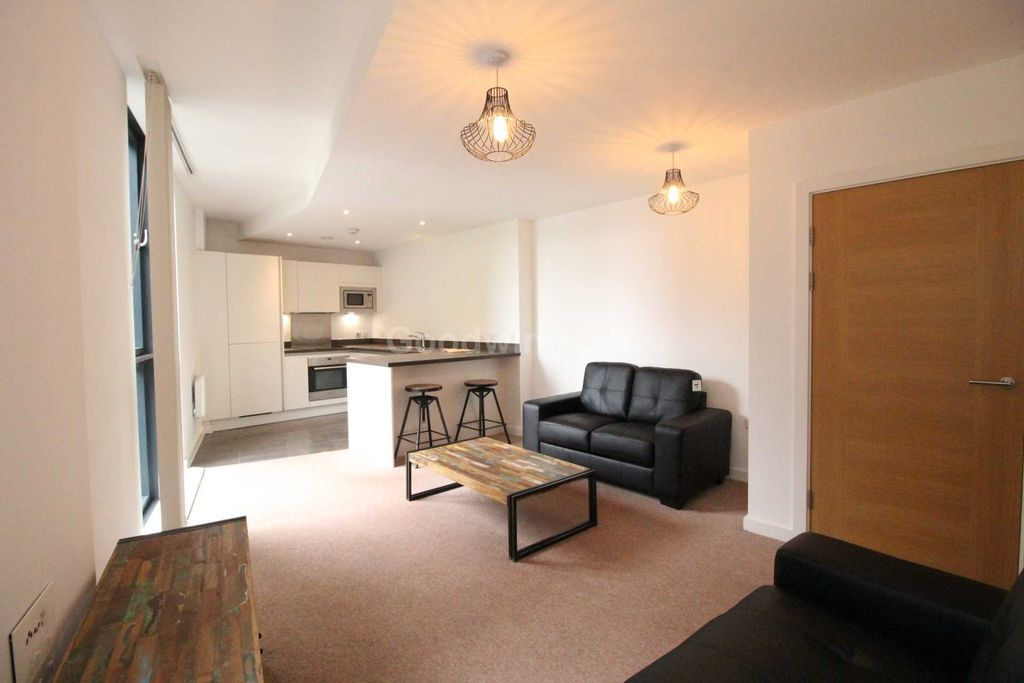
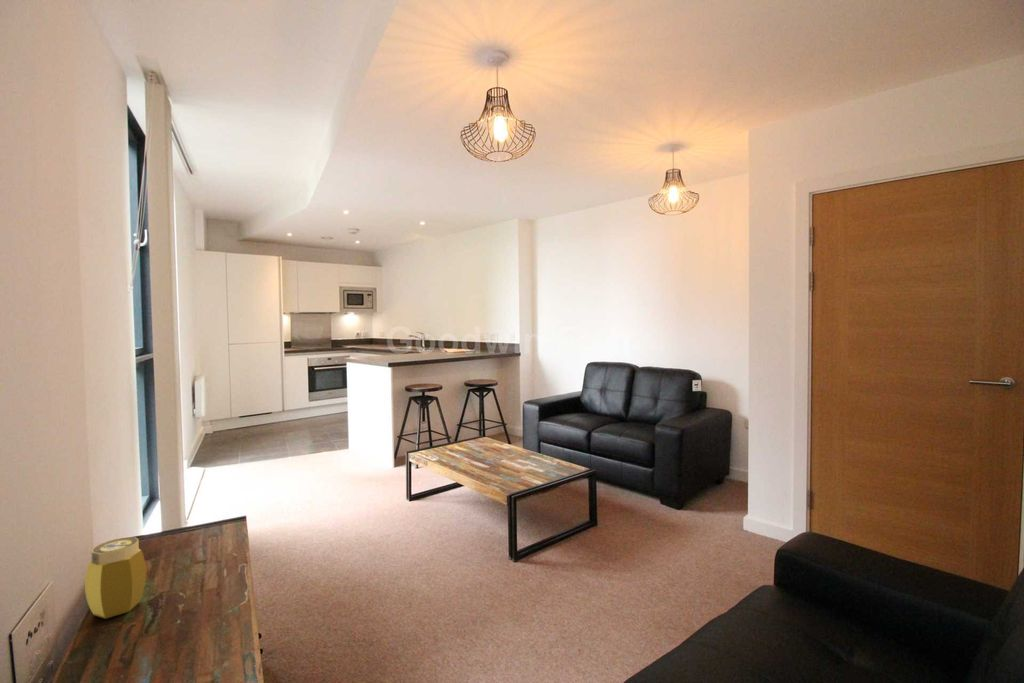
+ jar (116, 576)
